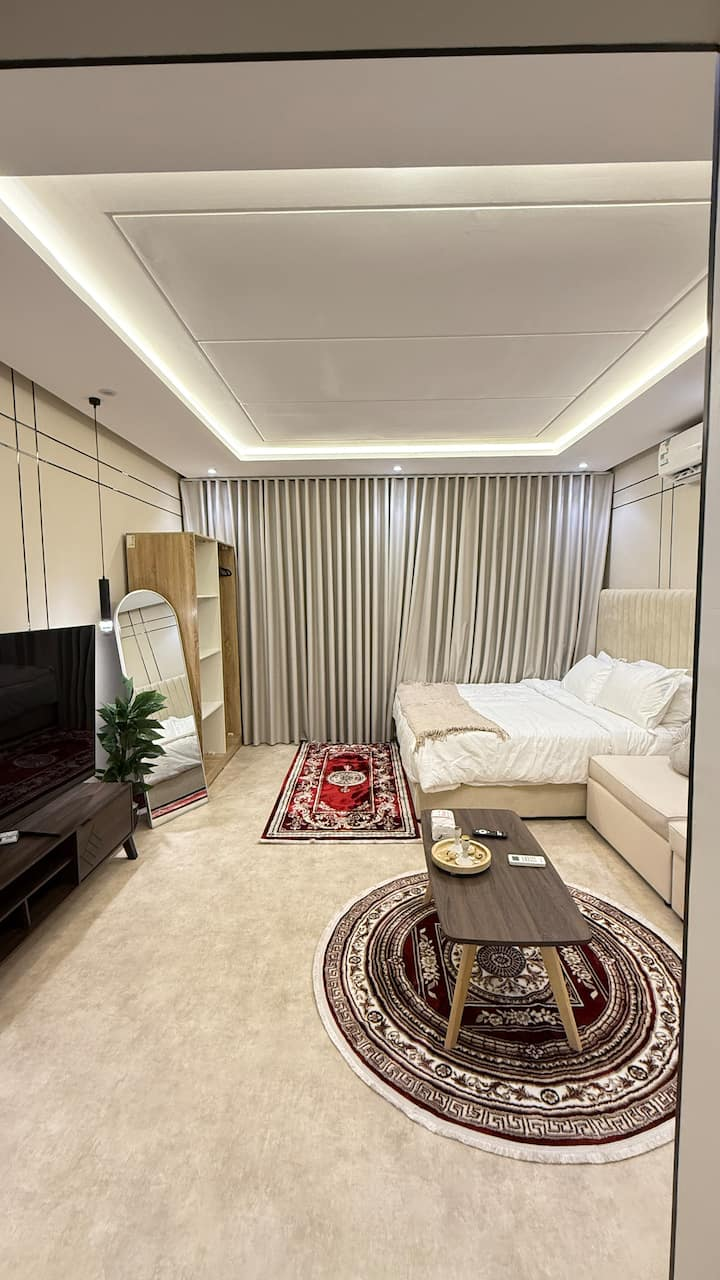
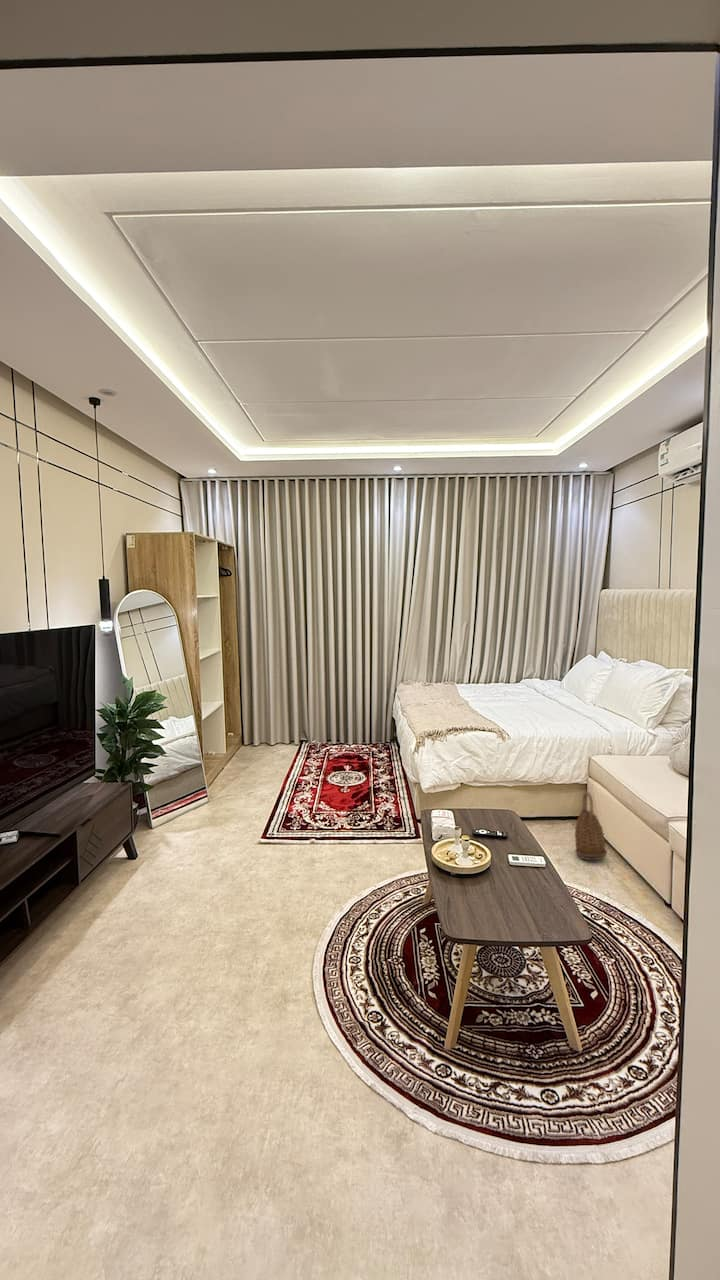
+ basket (590, 826)
